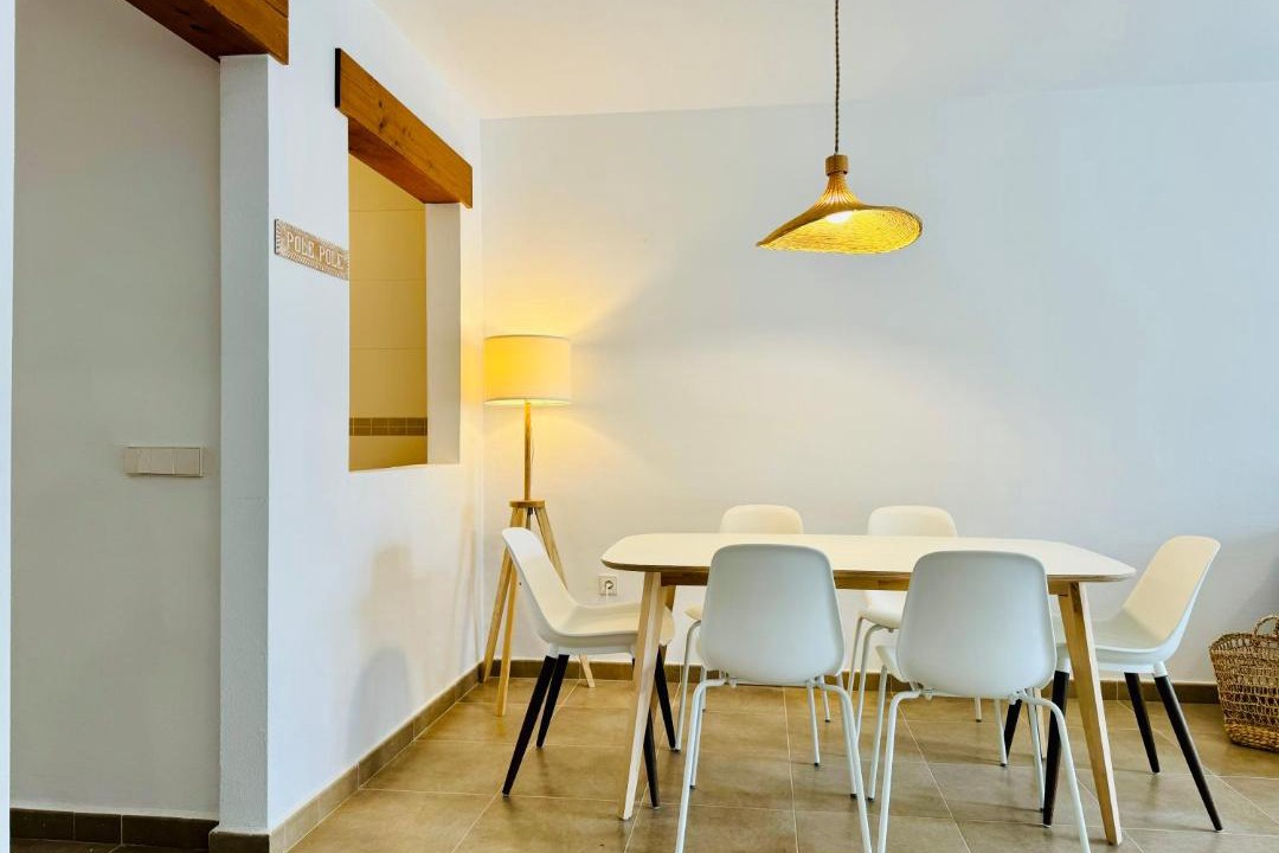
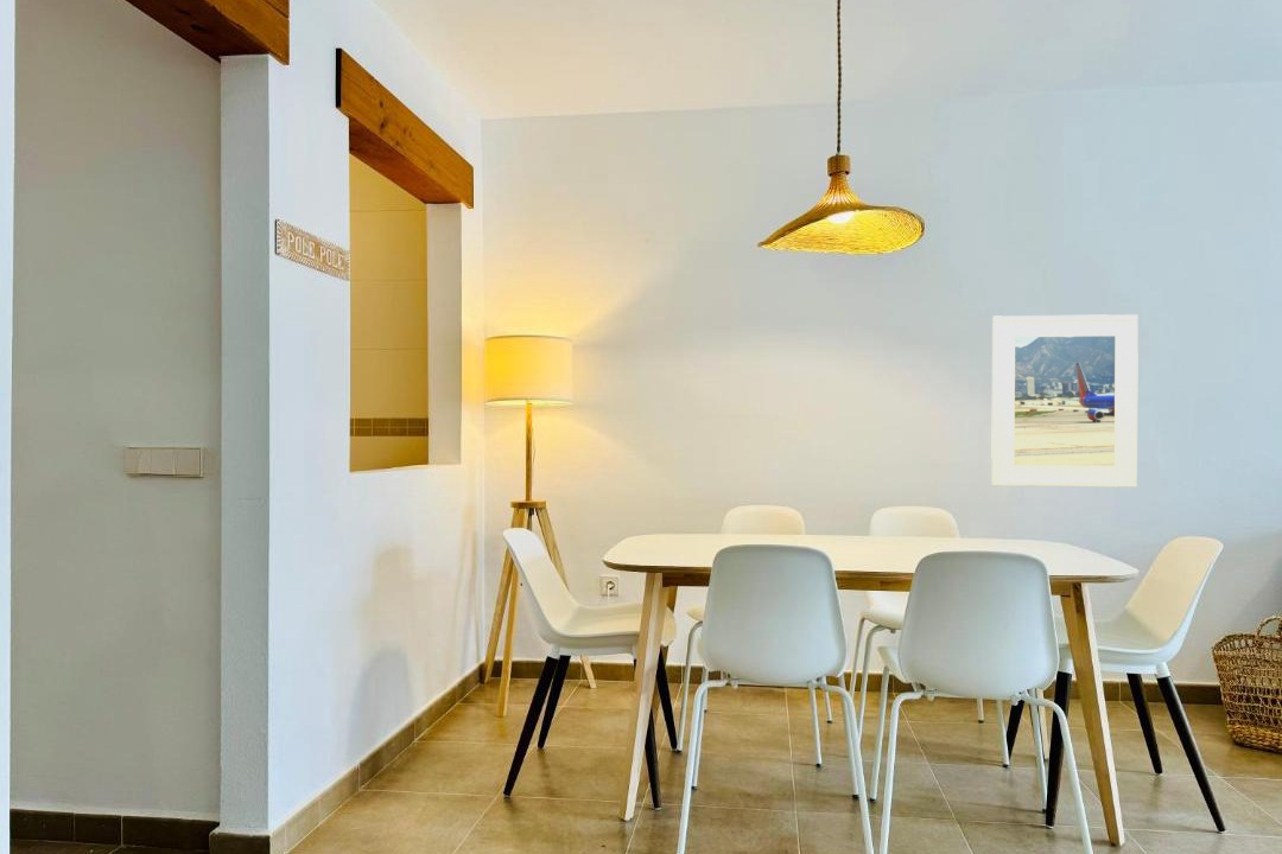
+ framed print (1064, 400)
